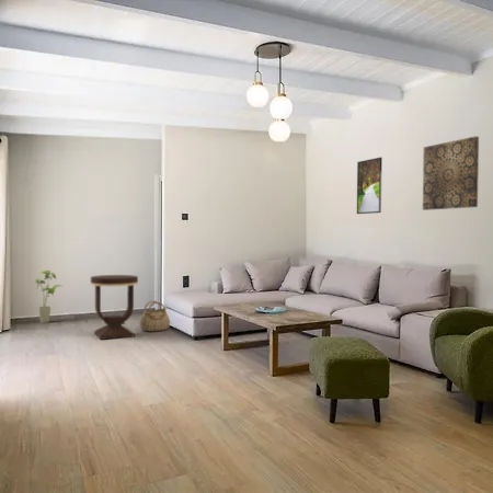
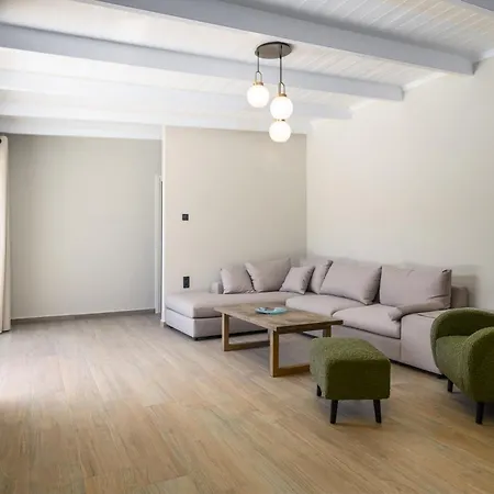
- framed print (368, 186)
- house plant (47, 296)
- wall art (448, 175)
- side table (114, 316)
- basket (154, 316)
